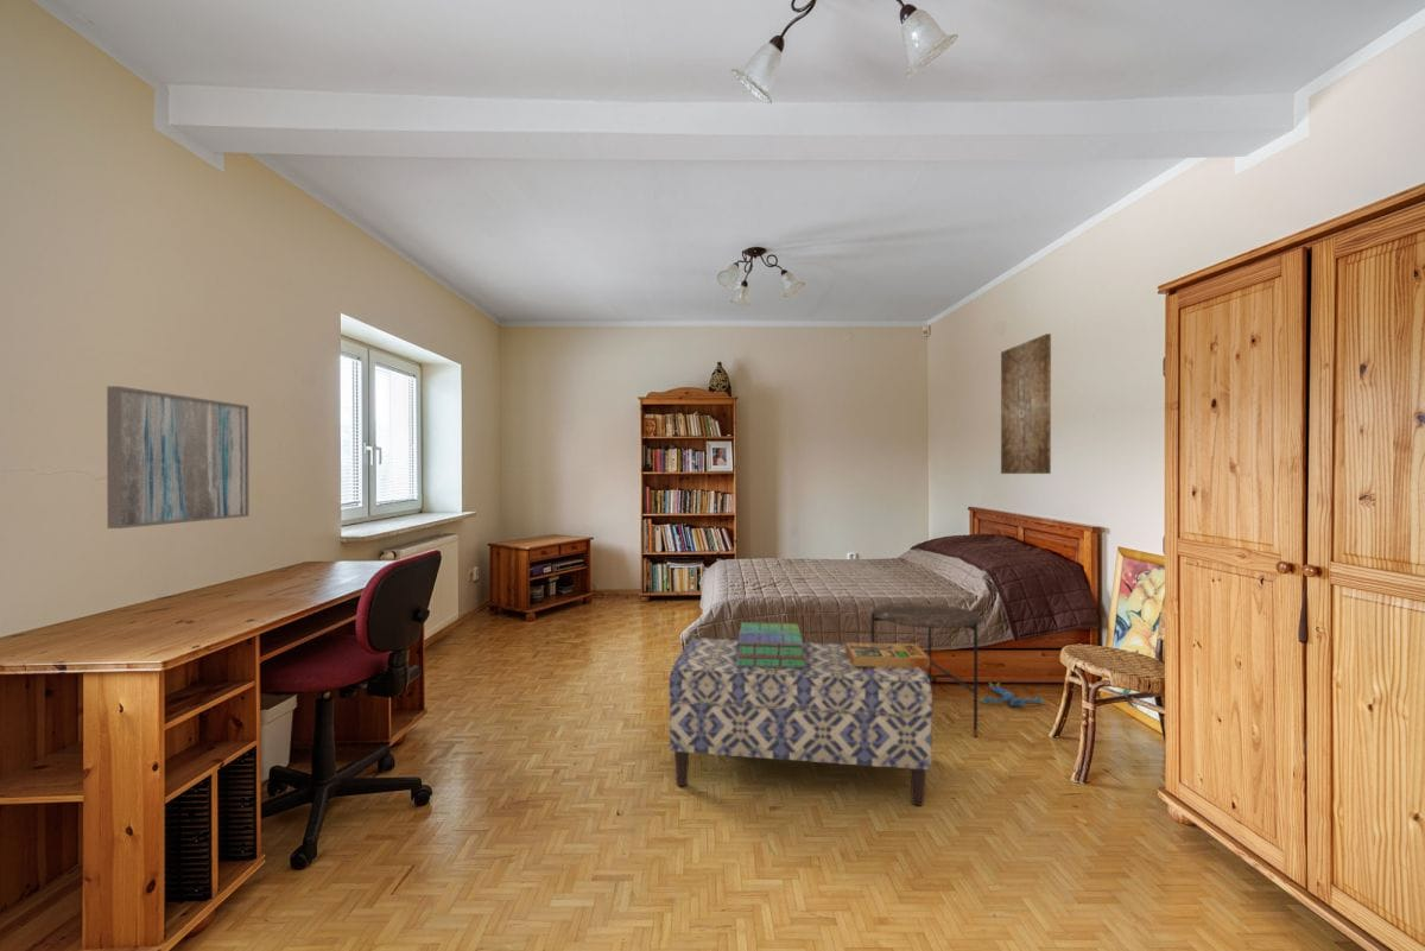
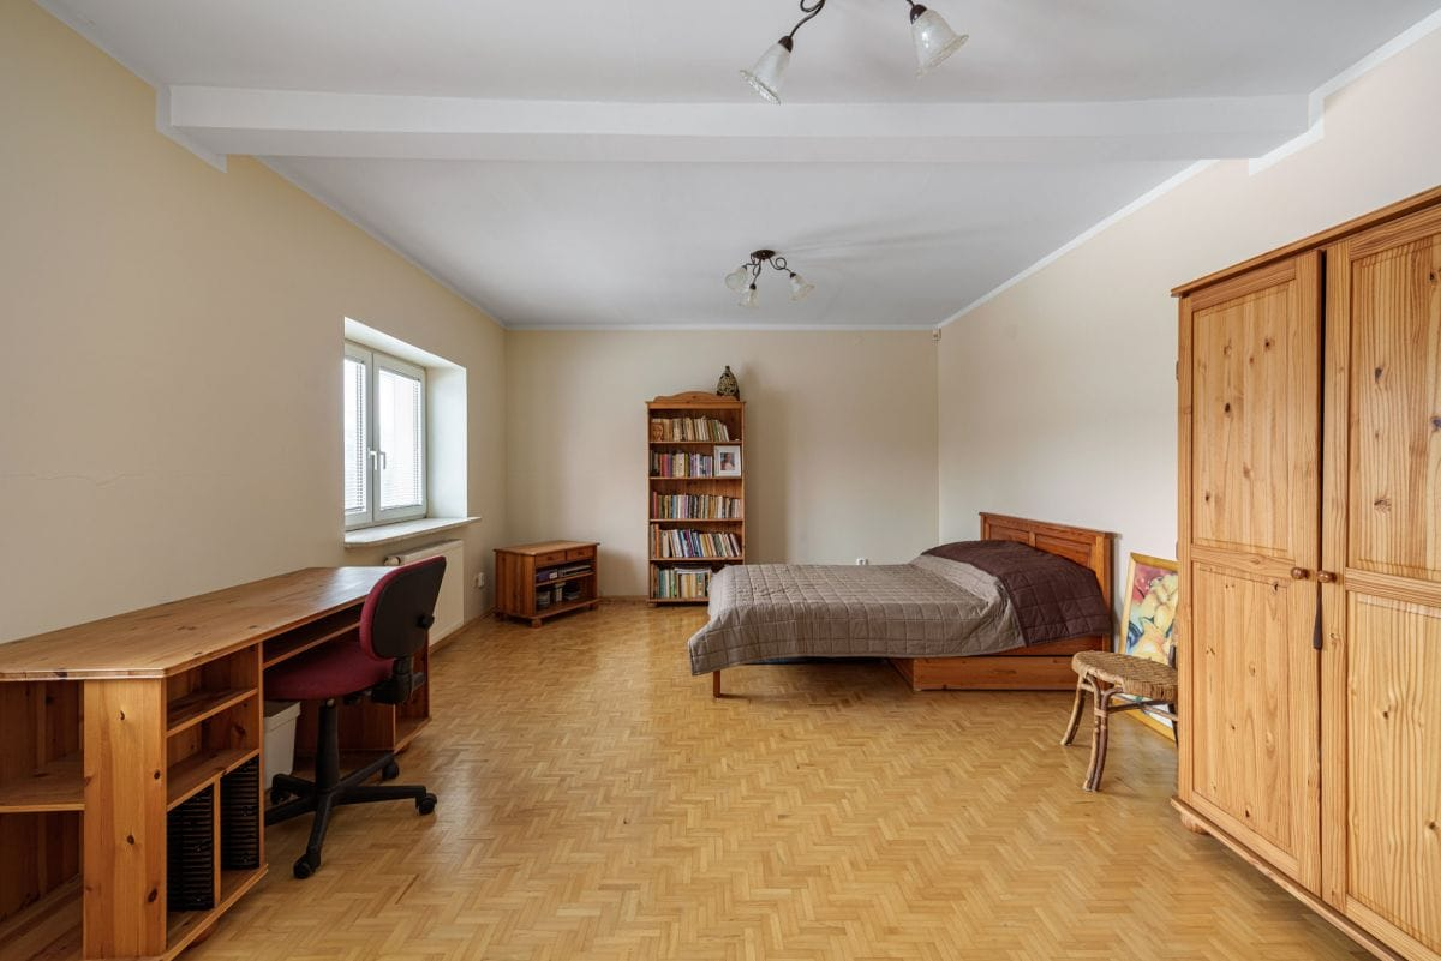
- decorative box (885, 654)
- plush toy (1006, 693)
- bench (797, 712)
- wall art (186, 459)
- side table (929, 667)
- wall art (1024, 408)
- stack of books (770, 642)
